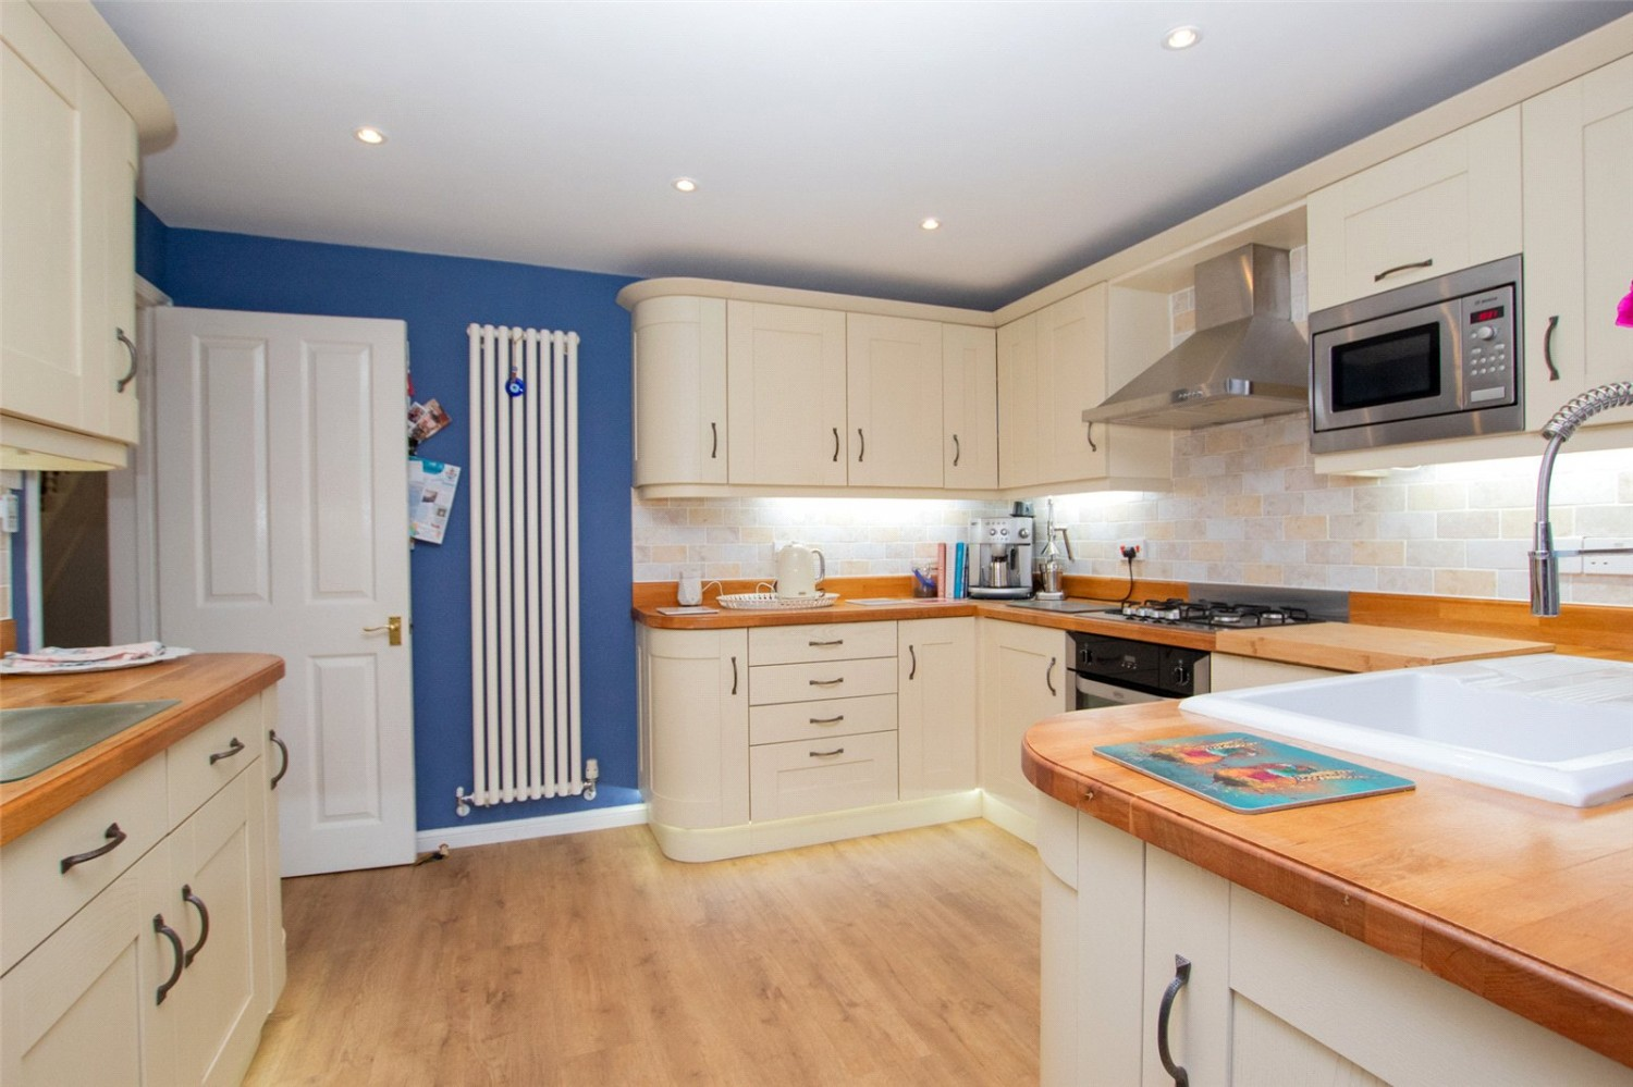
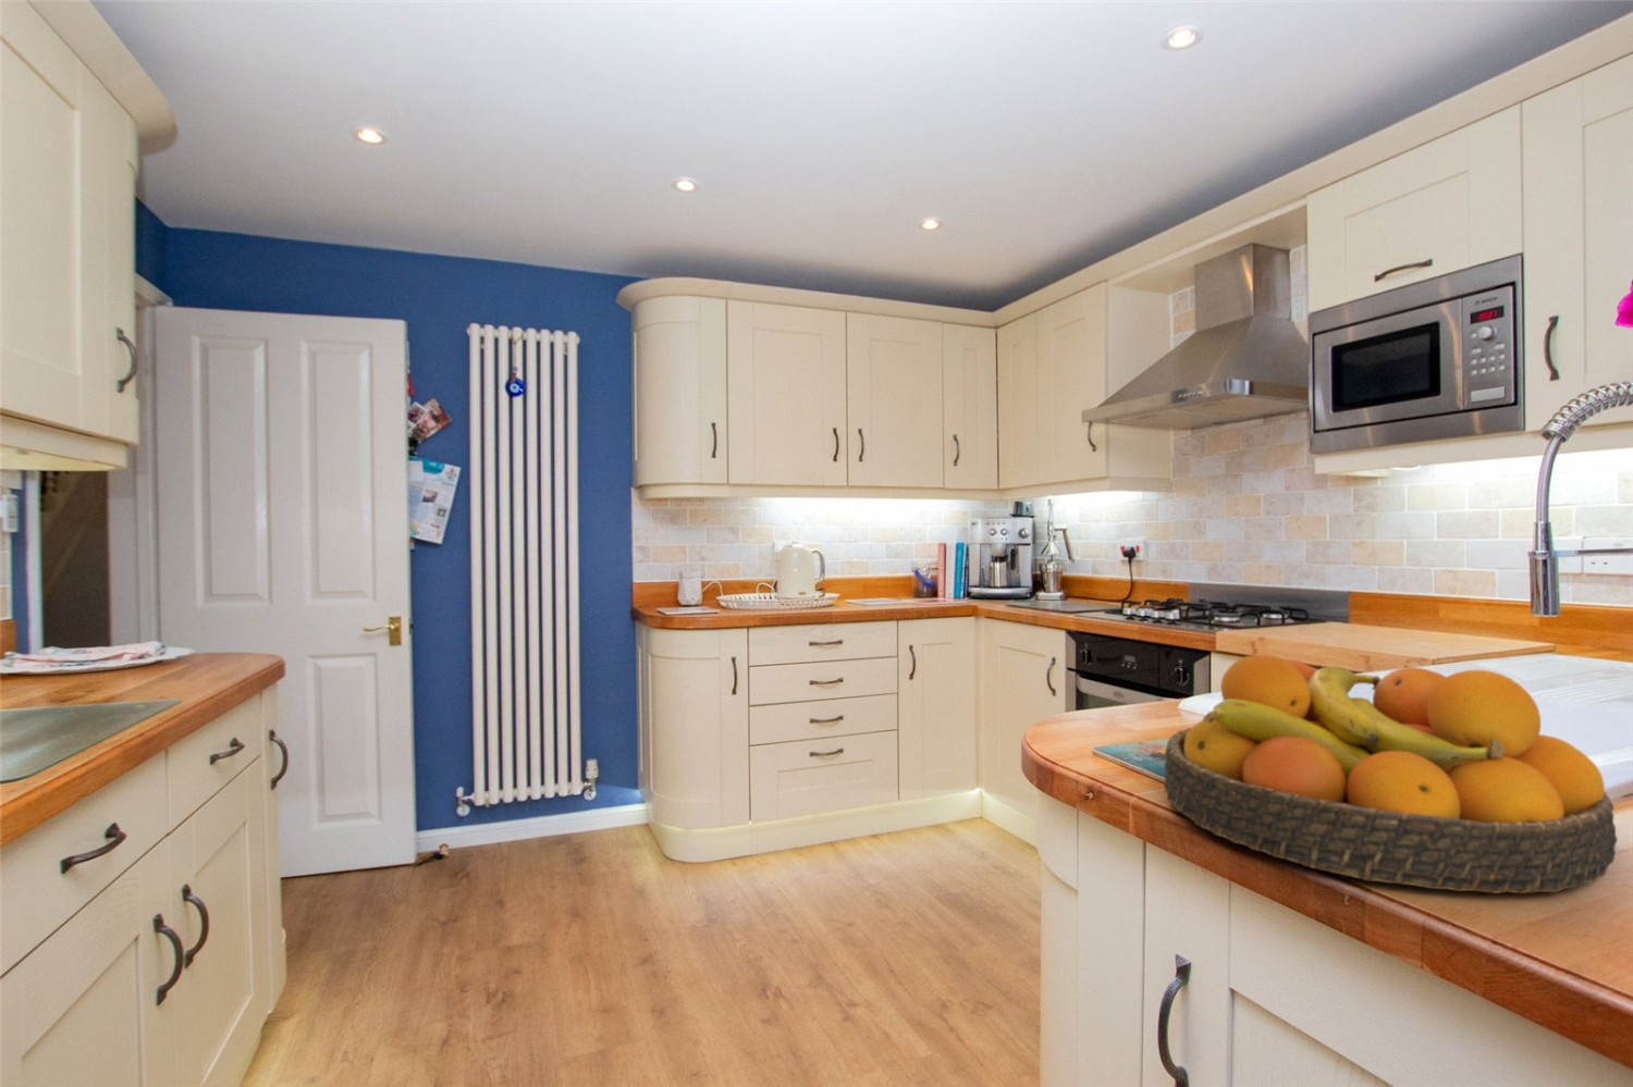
+ fruit bowl (1359, 736)
